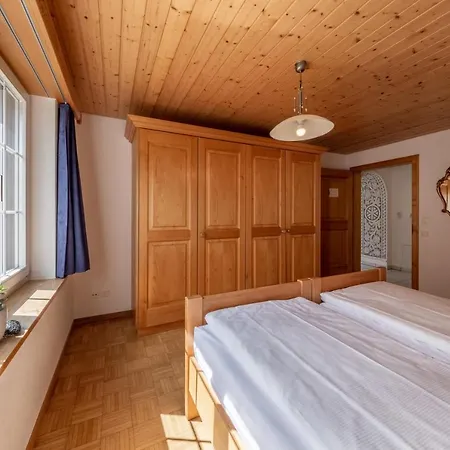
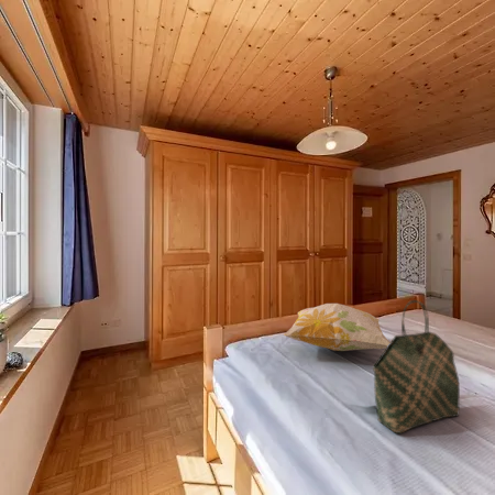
+ tote bag (417, 359)
+ decorative pillow (336, 326)
